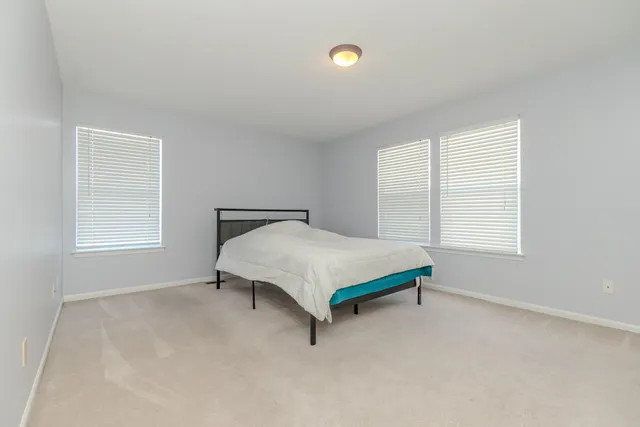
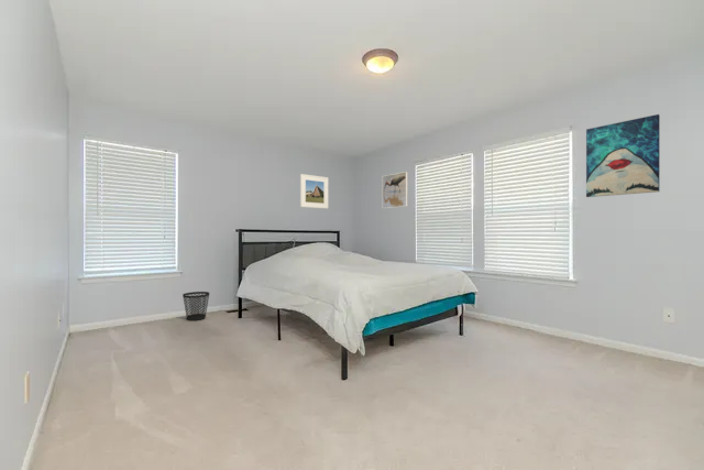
+ wall art (620, 159)
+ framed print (315, 192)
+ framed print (394, 190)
+ wastebasket (196, 306)
